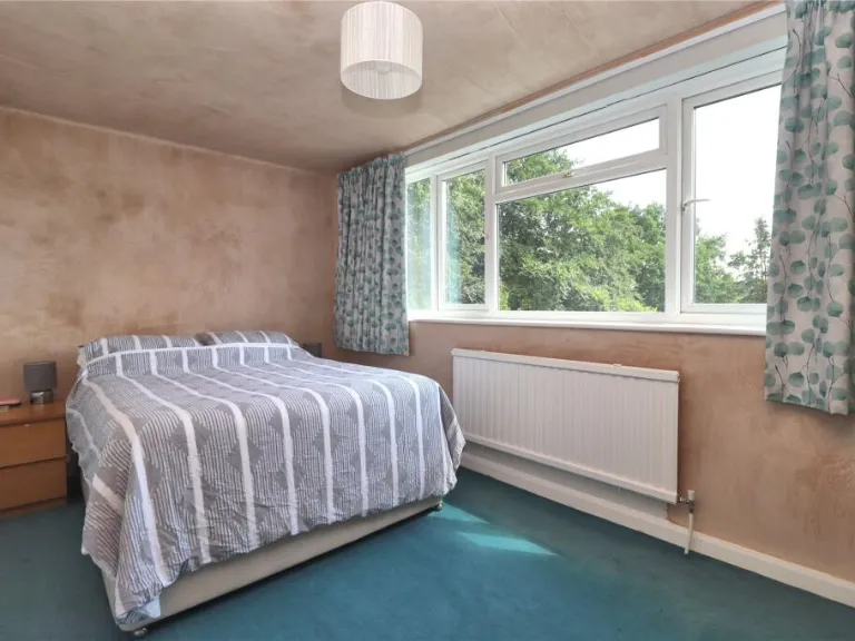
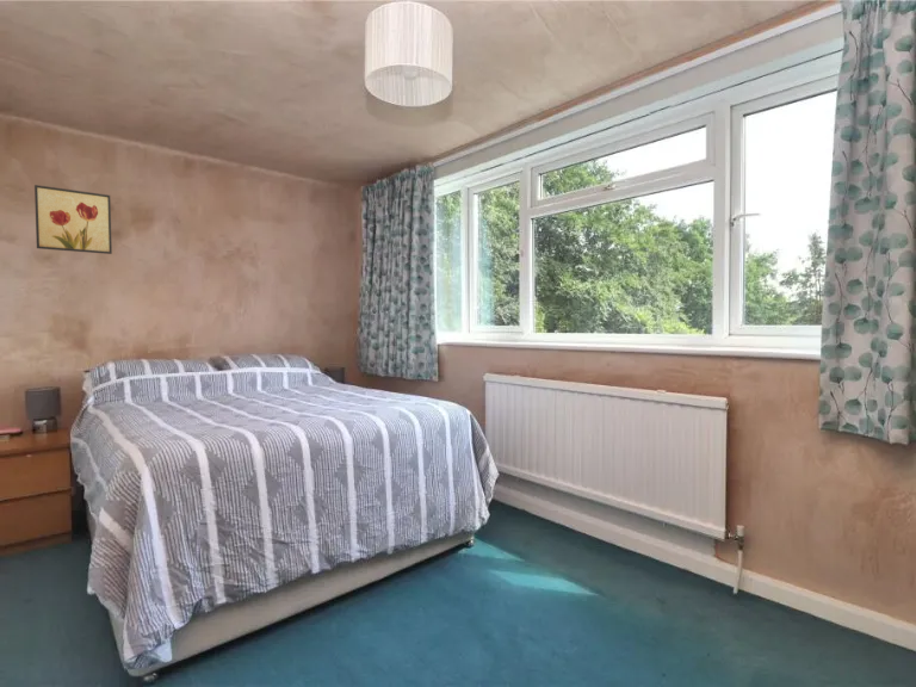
+ wall art (74, 221)
